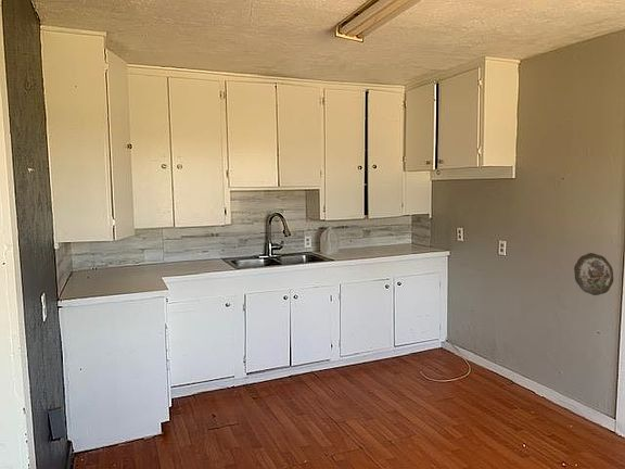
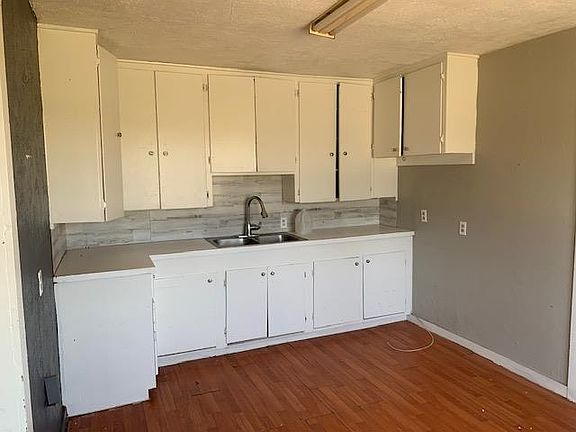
- decorative plate (594, 274)
